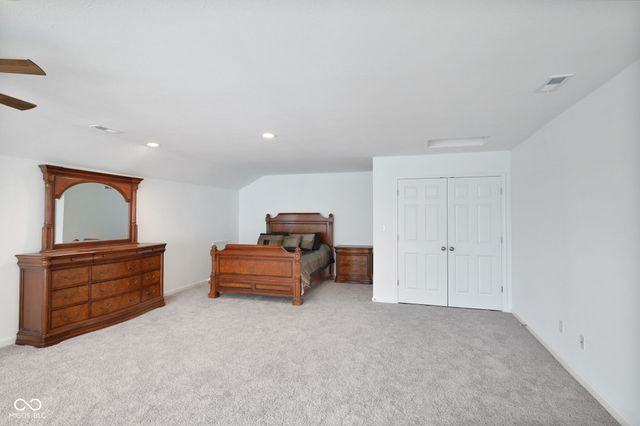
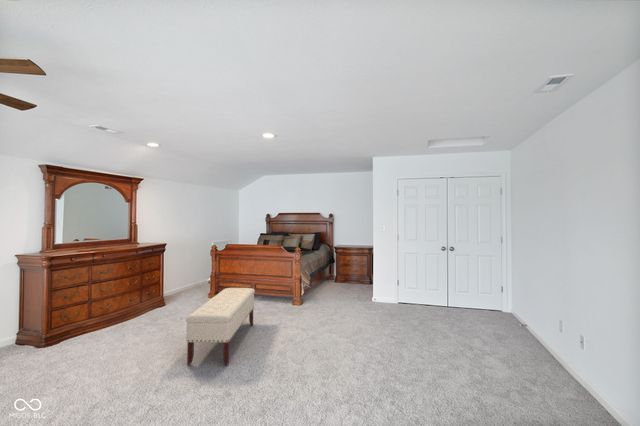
+ bench (225, 320)
